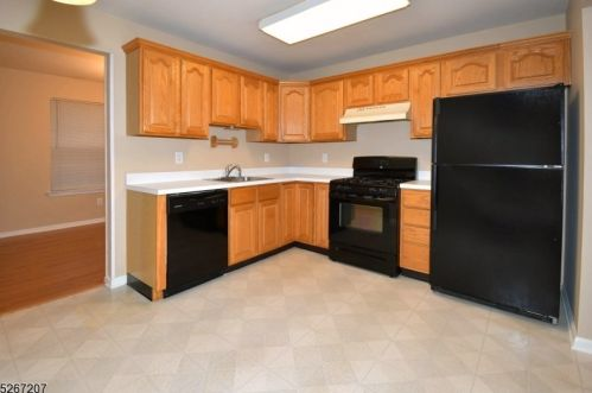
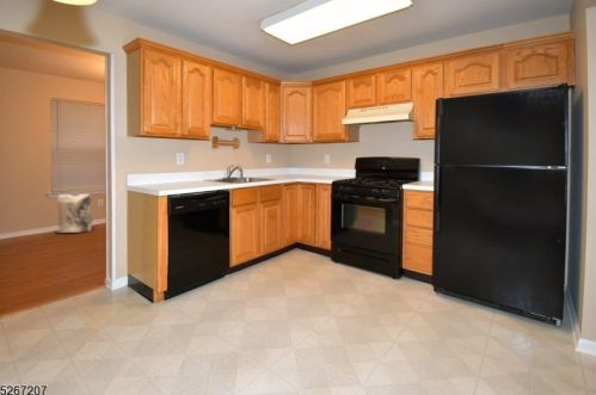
+ bag (73, 211)
